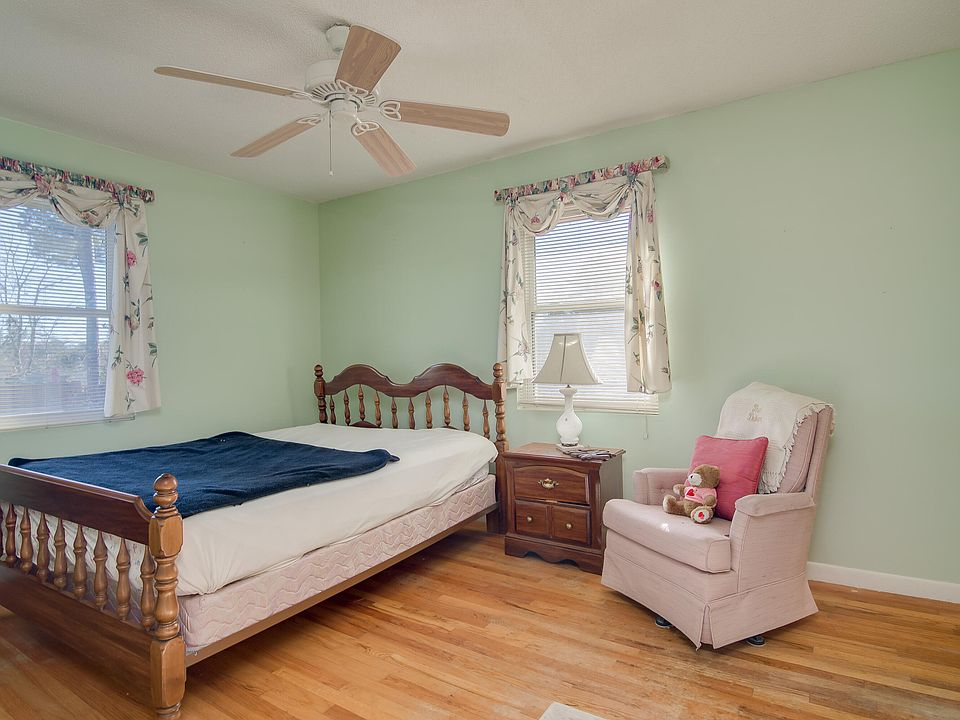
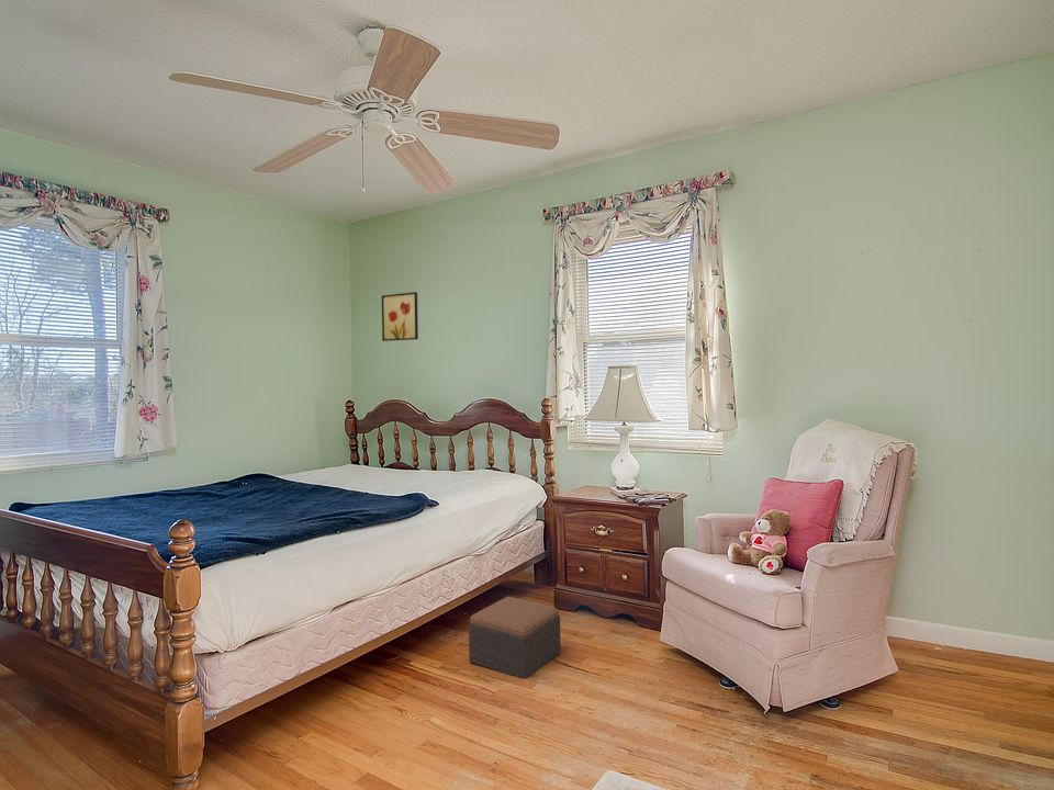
+ footstool (515, 633)
+ wall art (400, 317)
